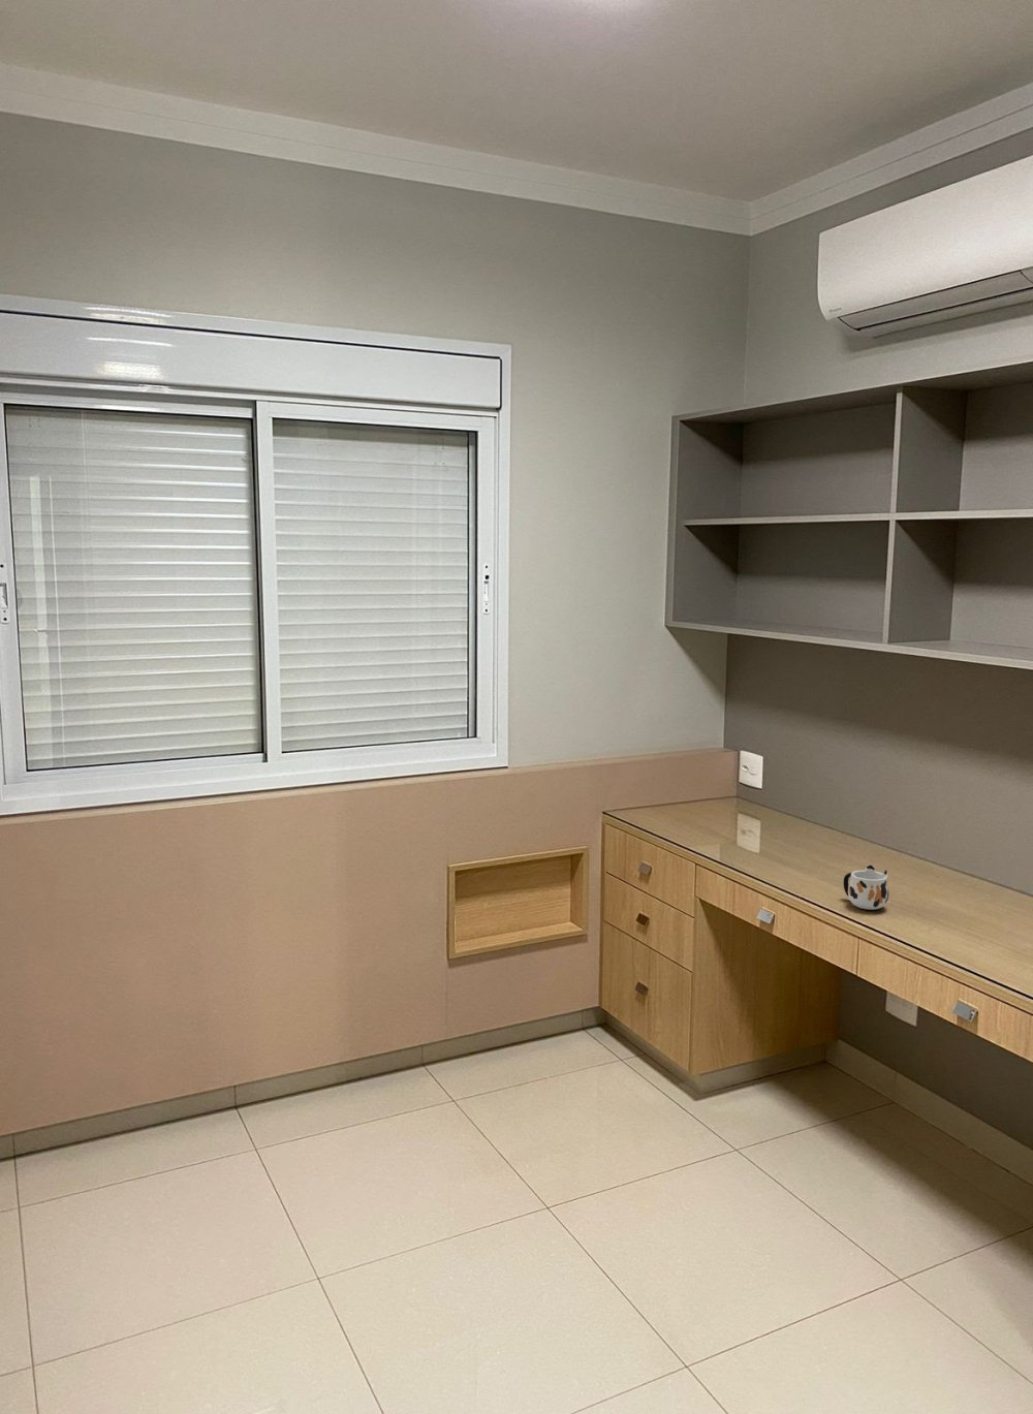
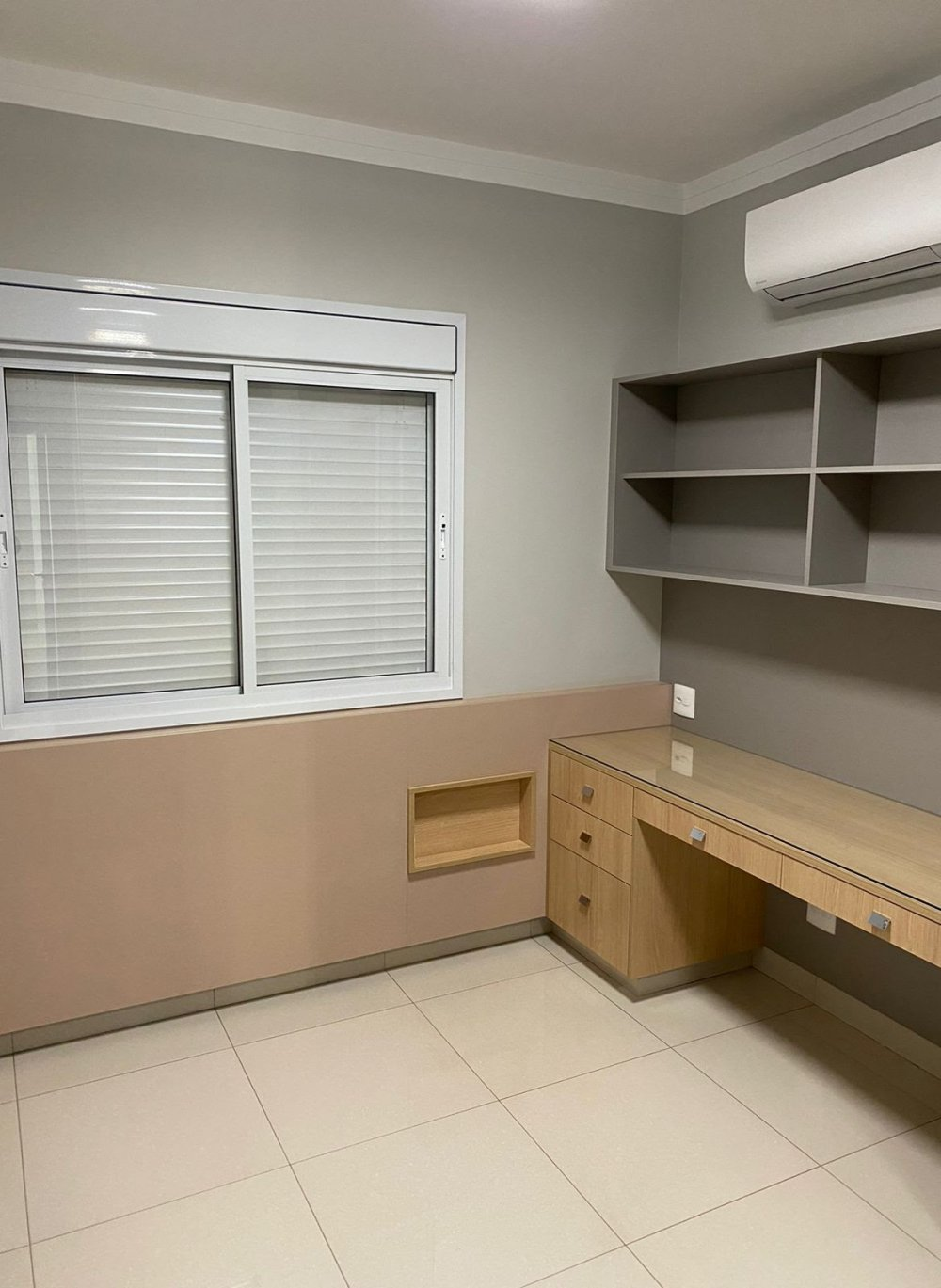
- mug (864, 886)
